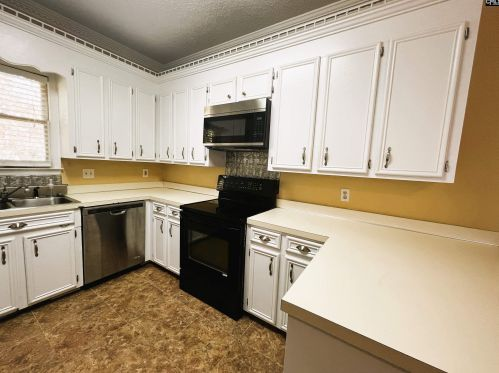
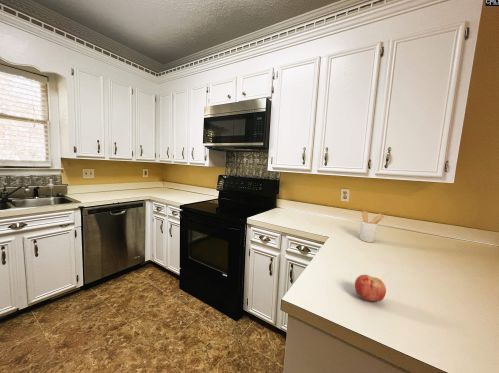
+ fruit (369, 288)
+ utensil holder (372, 226)
